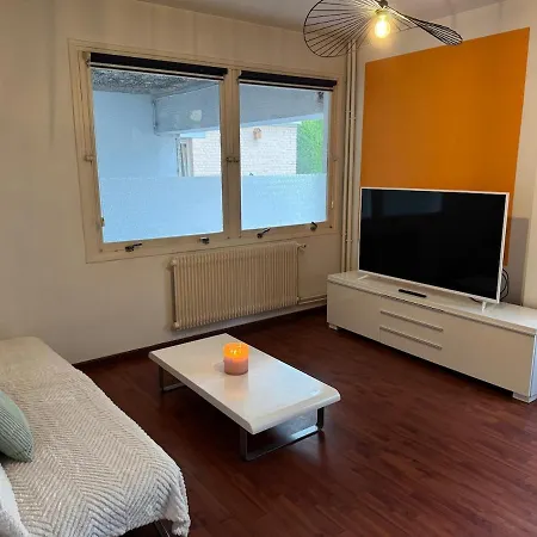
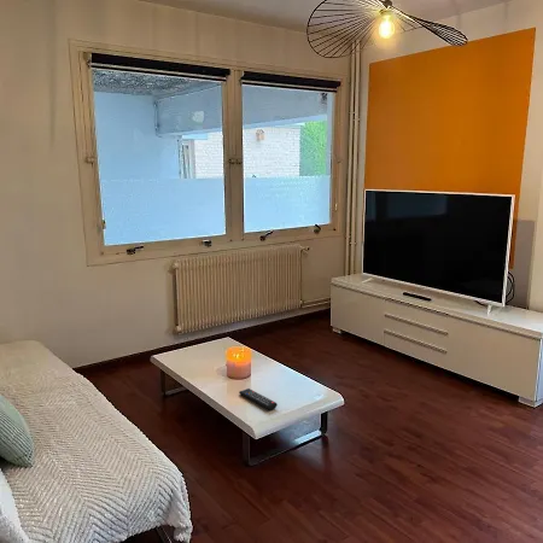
+ remote control (257, 398)
